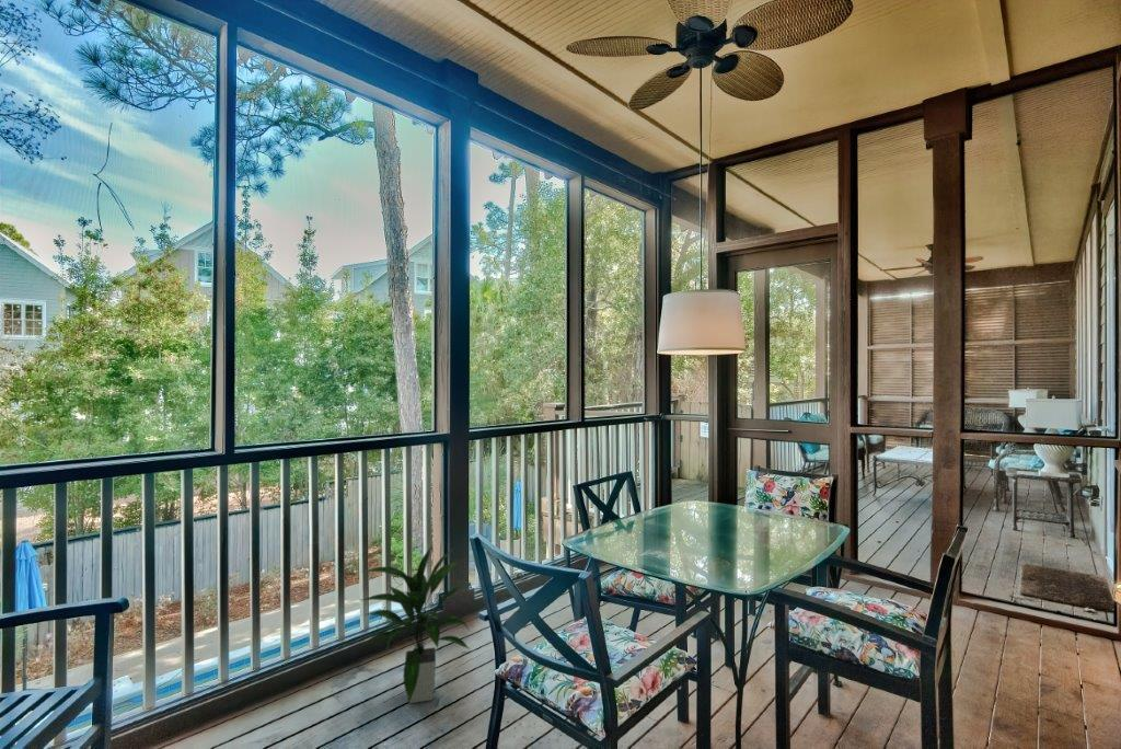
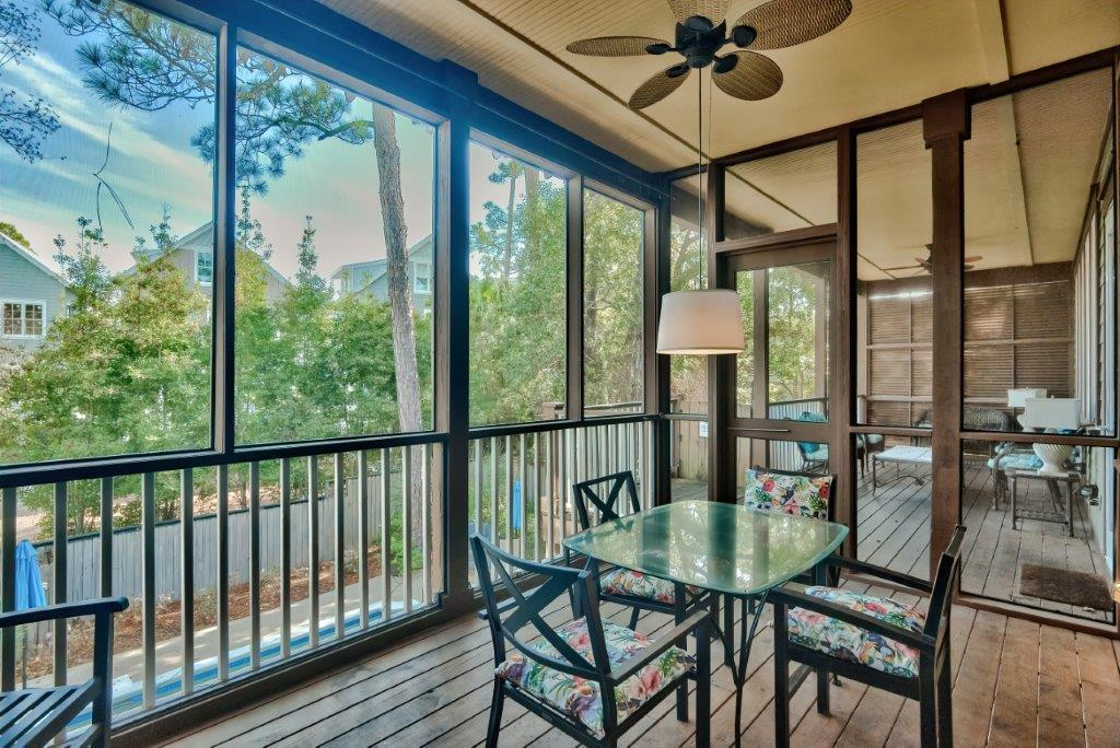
- indoor plant (417, 624)
